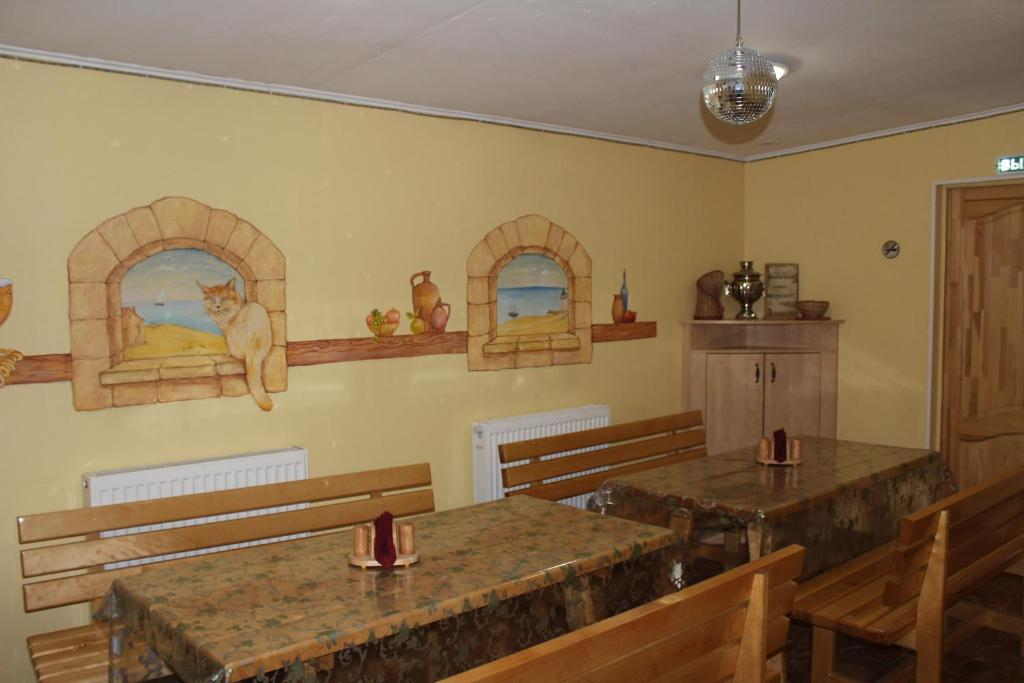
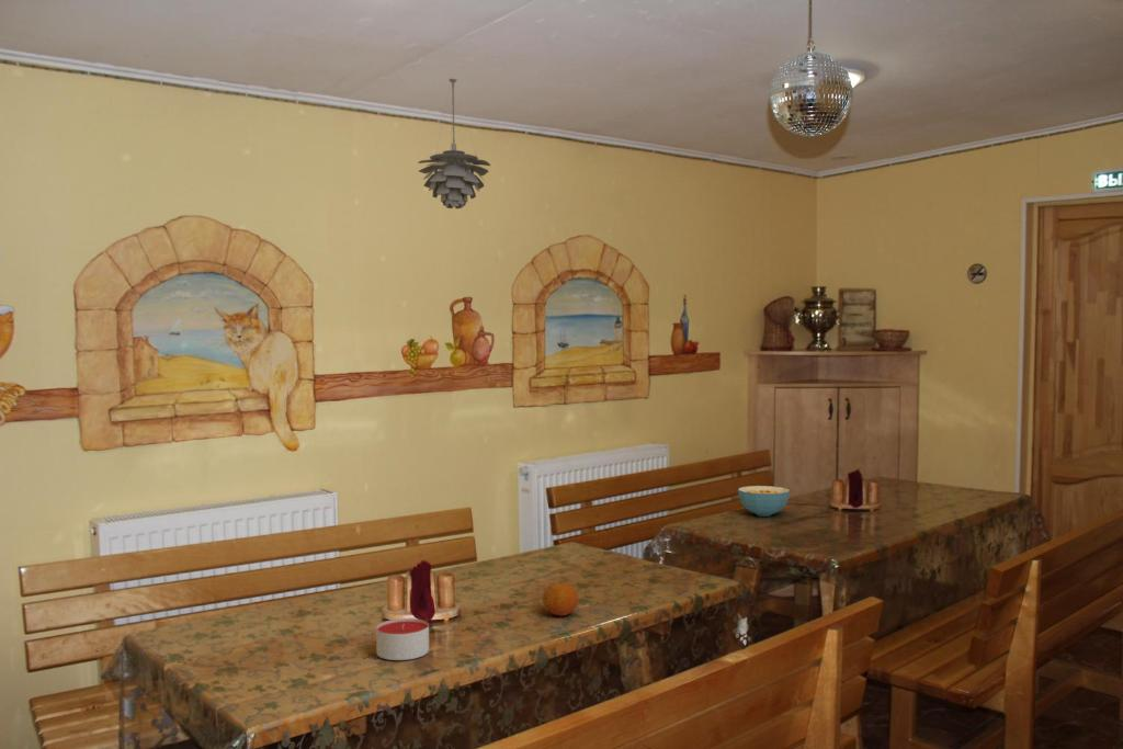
+ cereal bowl (763, 502)
+ pendant light (454, 144)
+ candle (402, 637)
+ fruit (560, 598)
